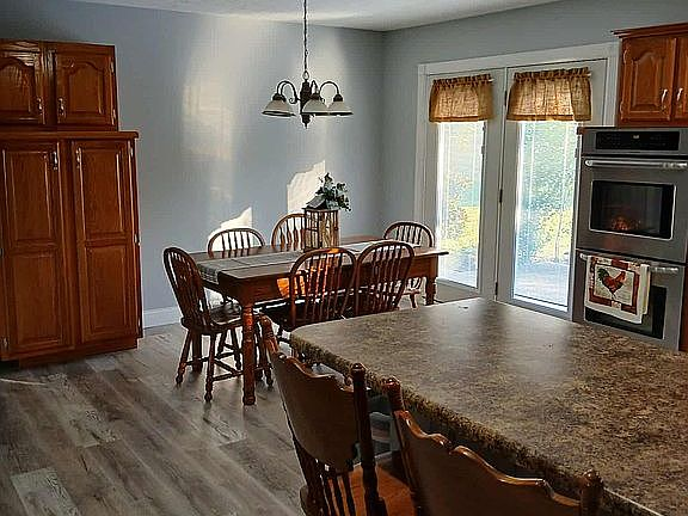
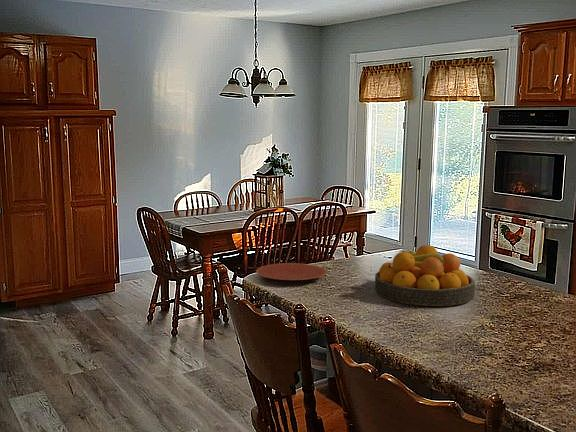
+ plate (291, 274)
+ fruit bowl (424, 271)
